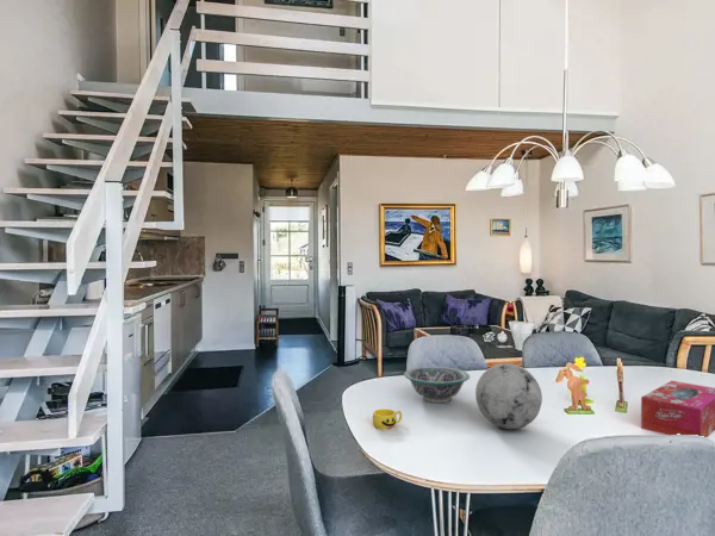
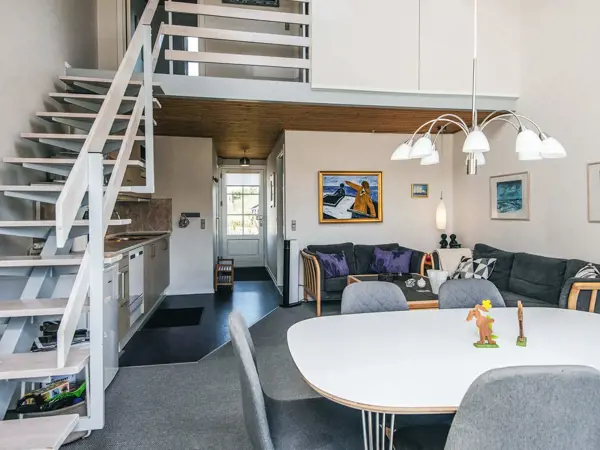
- tissue box (684, 409)
- cup (387, 418)
- decorative orb (508, 395)
- bowl (436, 386)
